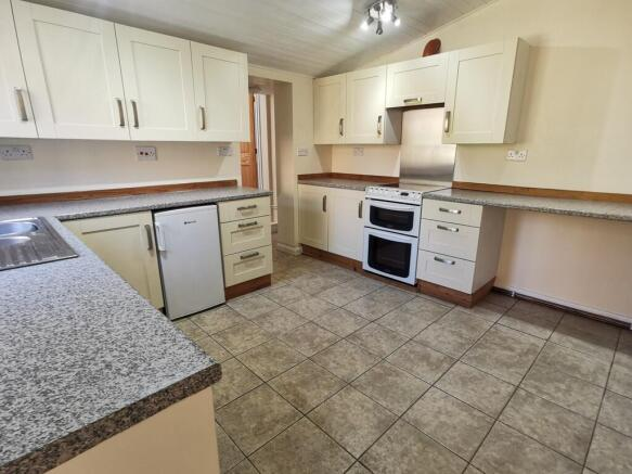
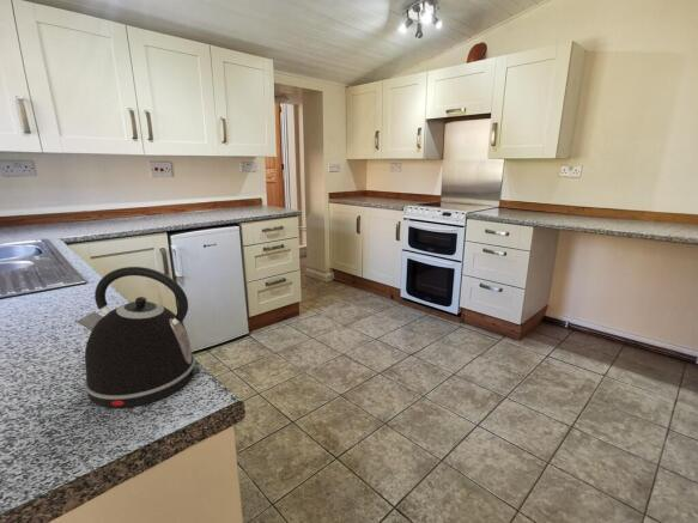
+ kettle (136, 324)
